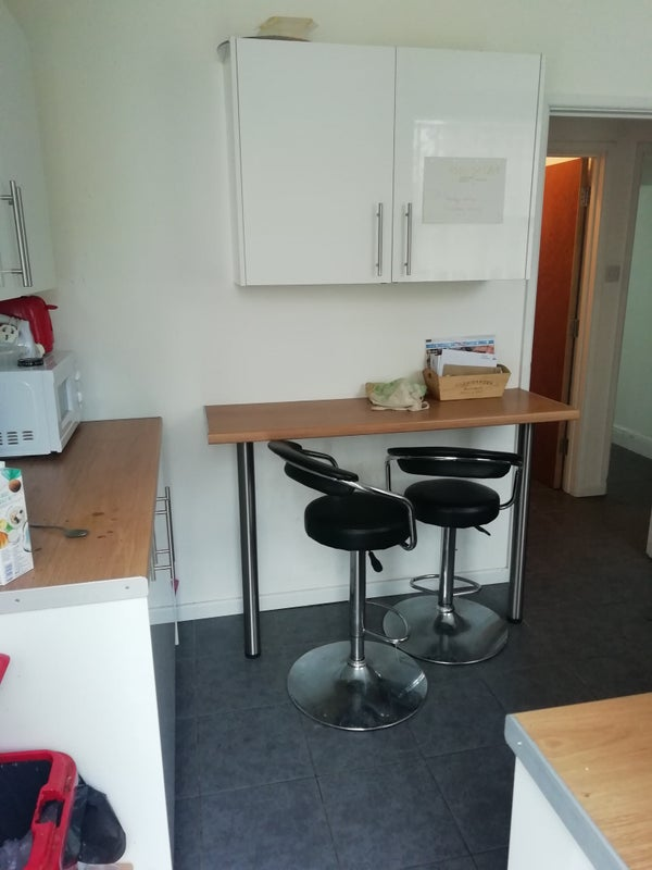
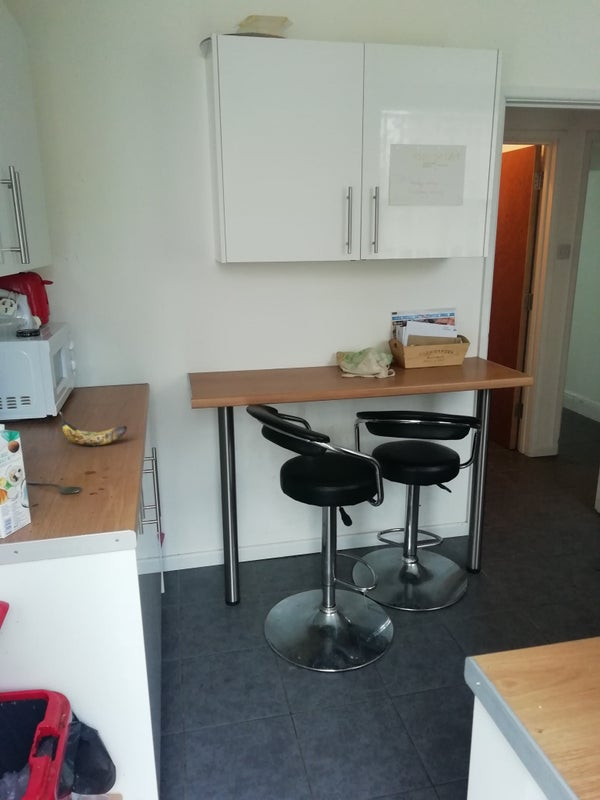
+ banana (93, 432)
